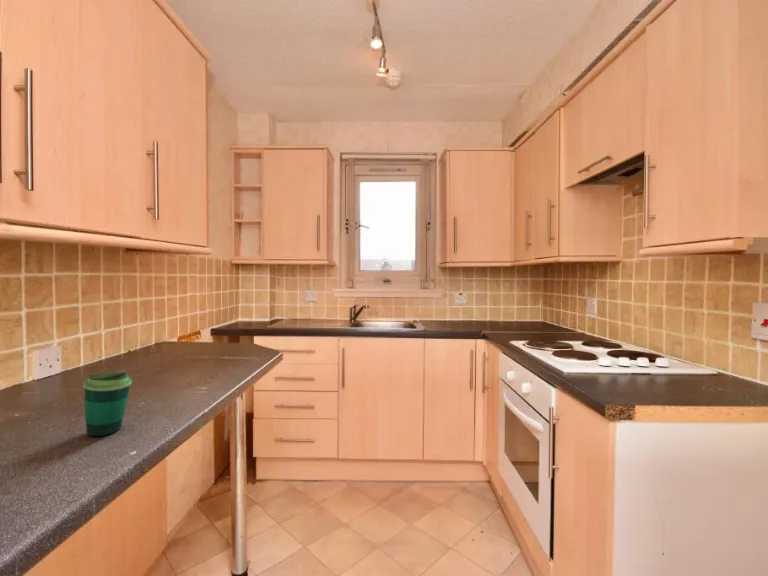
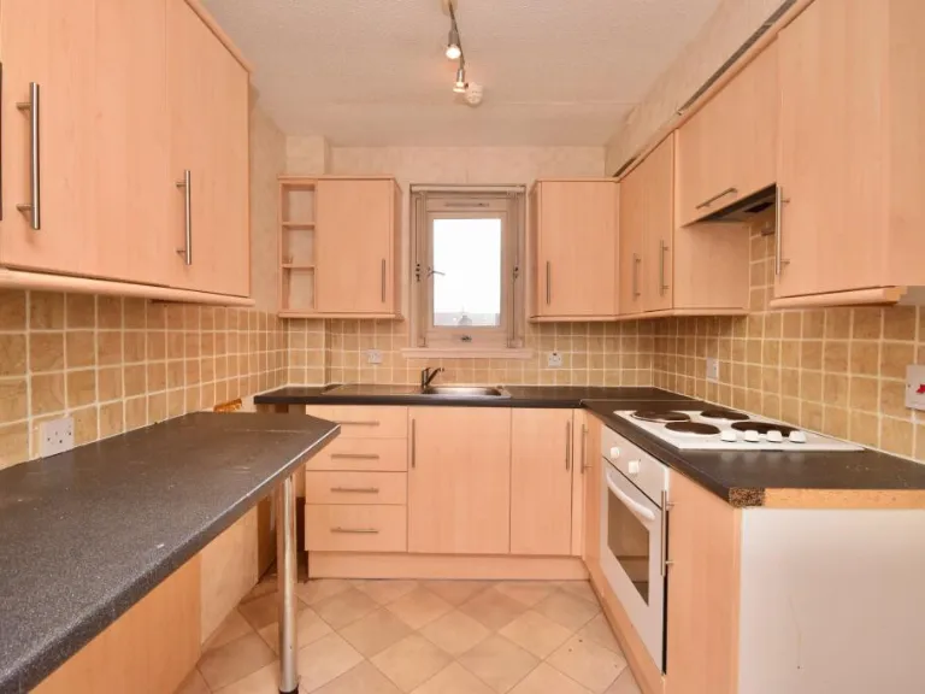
- cup (108, 402)
